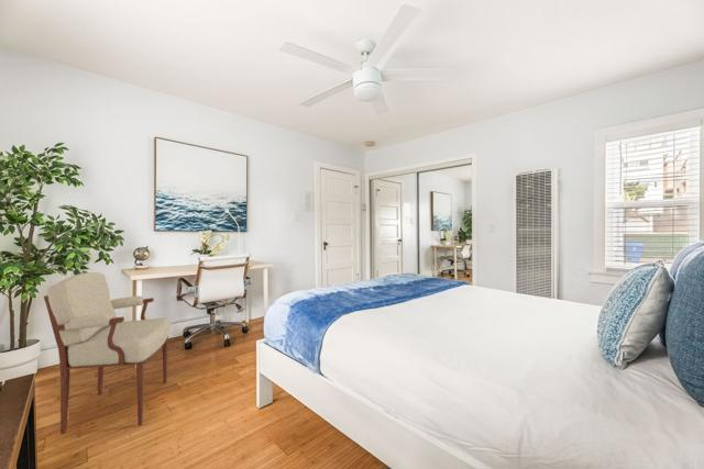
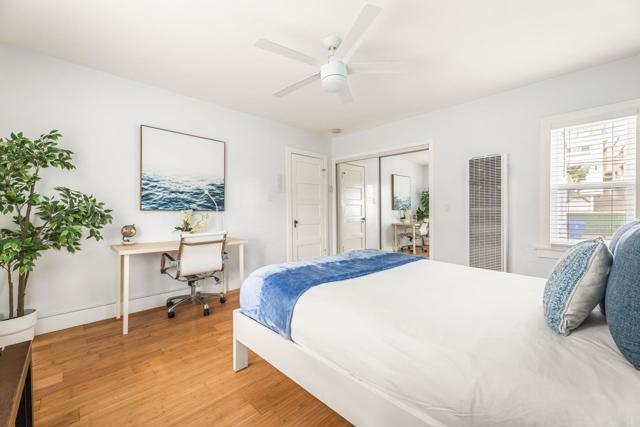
- armchair (117, 338)
